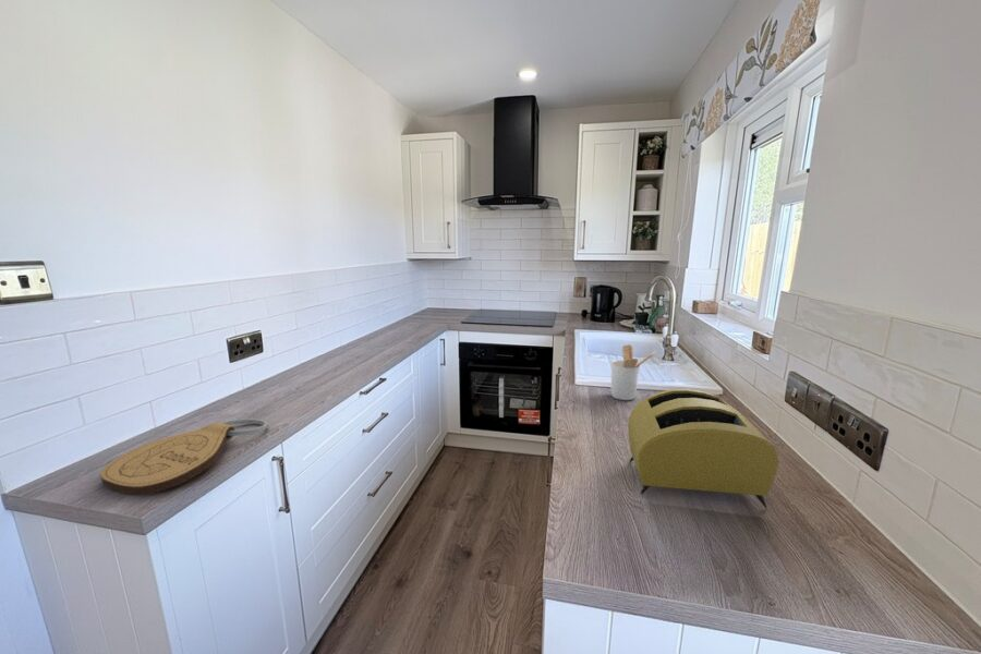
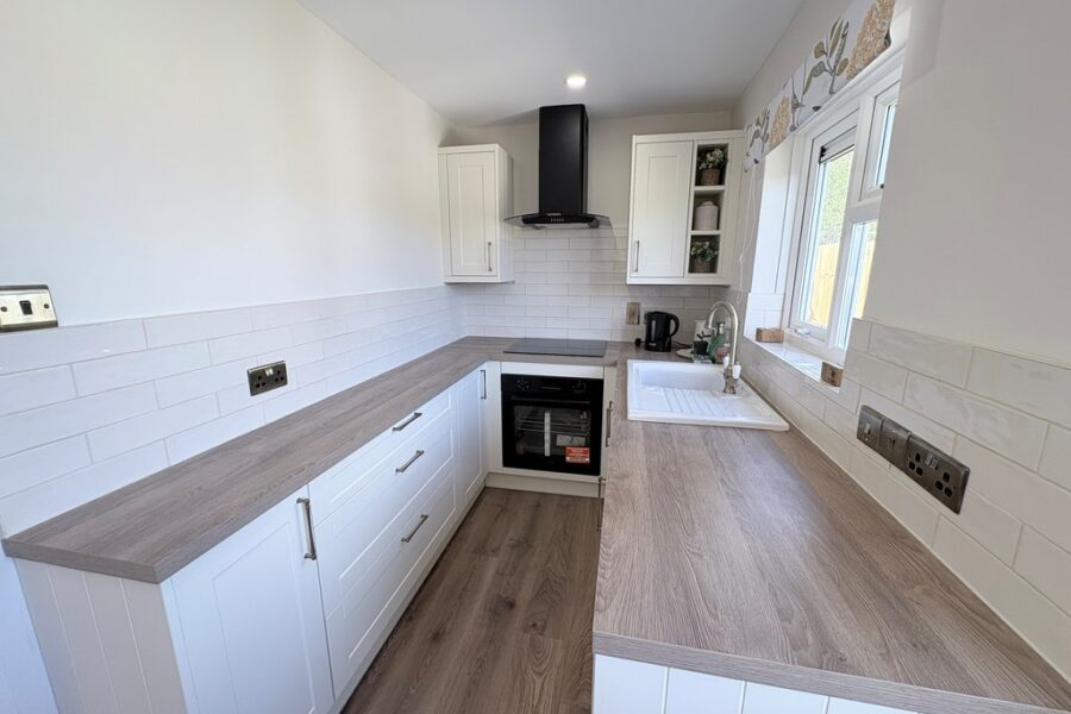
- toaster (695, 443)
- key chain (199, 443)
- utensil holder (632, 373)
